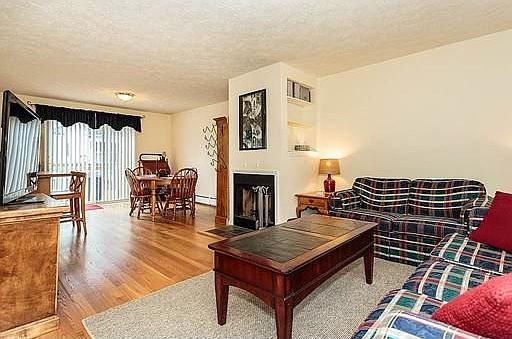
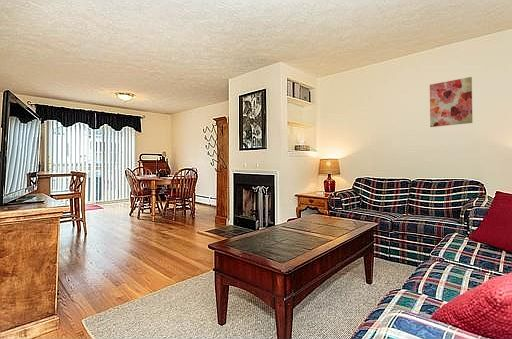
+ wall art (450, 103)
